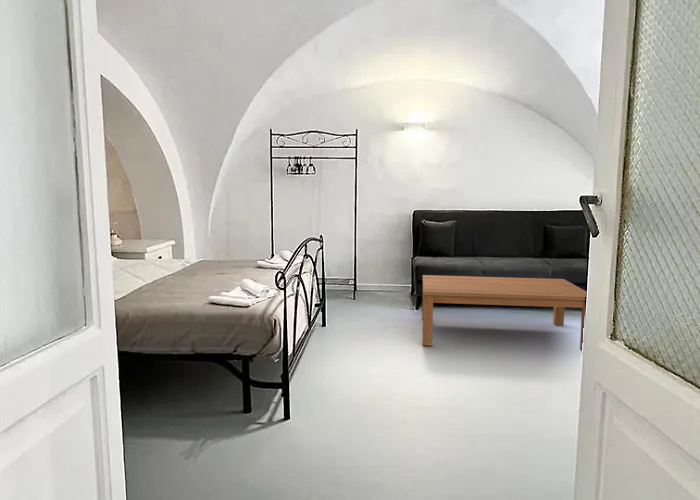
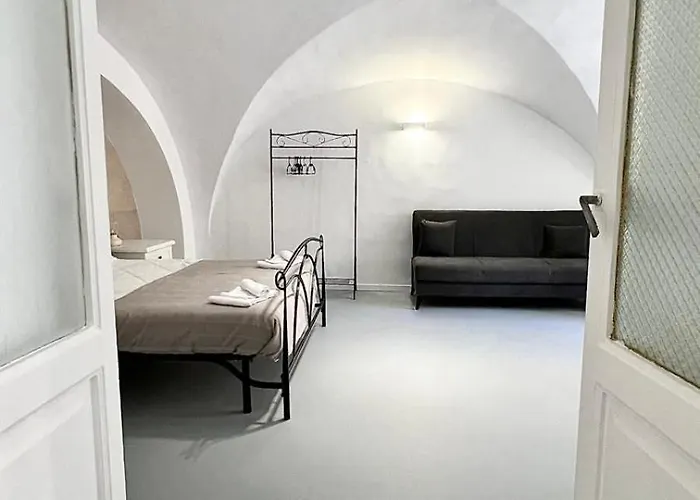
- coffee table (498, 304)
